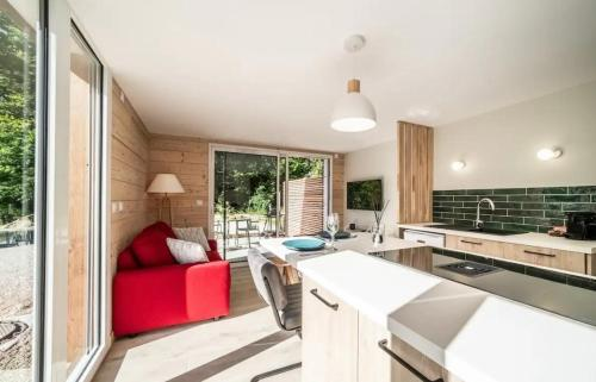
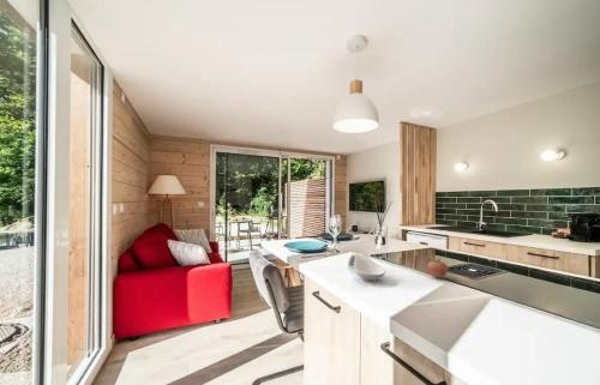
+ spoon rest (362, 265)
+ fruit (437, 266)
